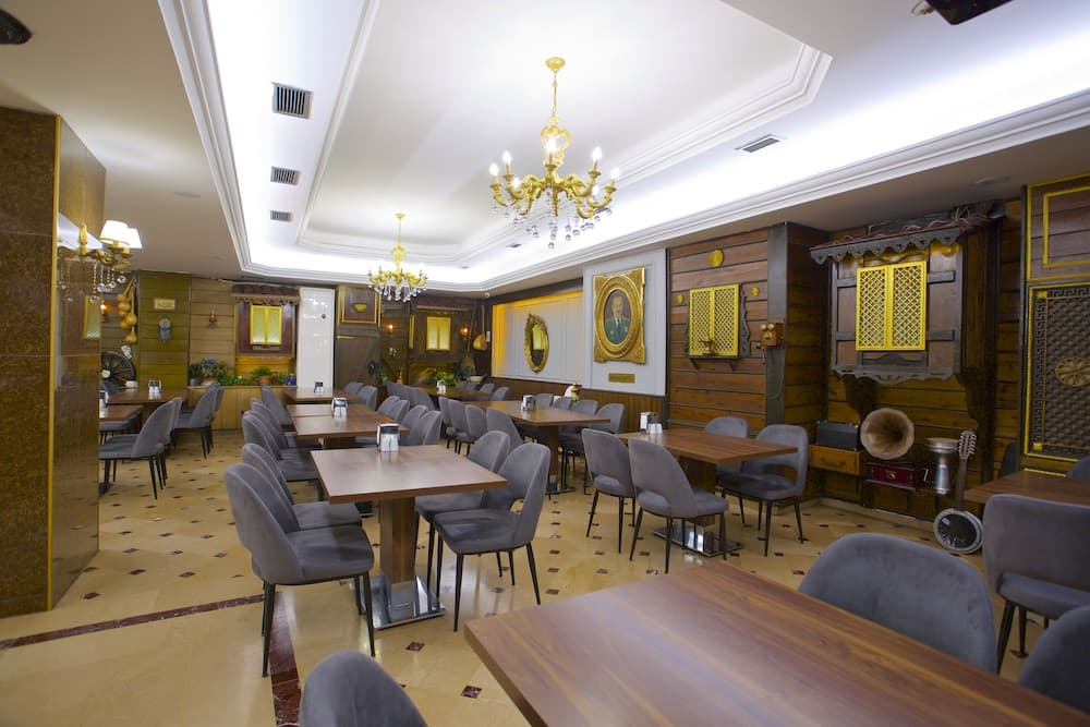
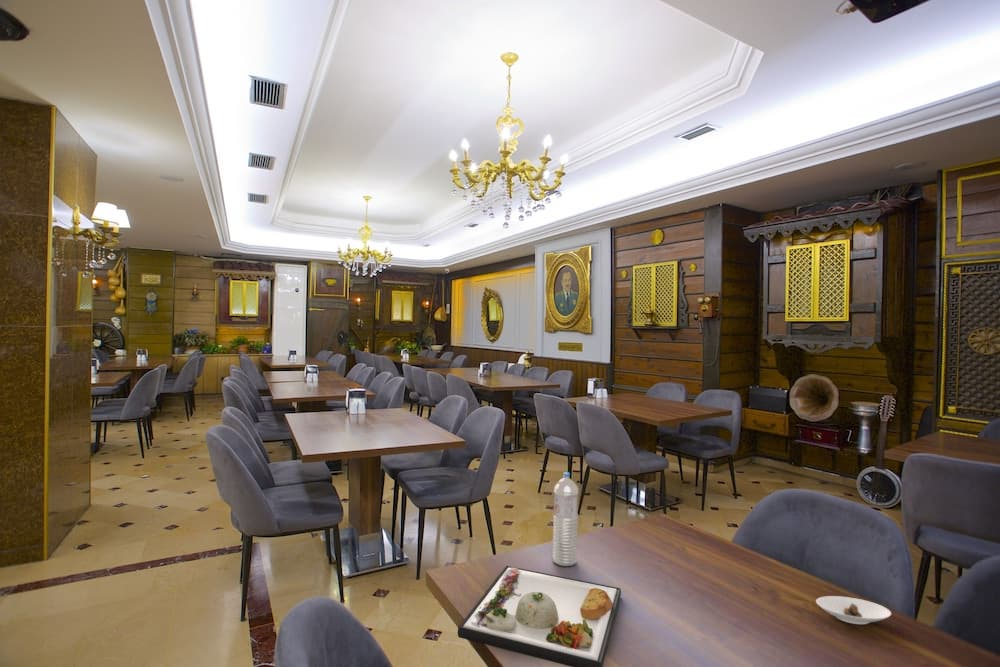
+ saucer (852, 611)
+ water bottle (565, 517)
+ dinner plate (545, 600)
